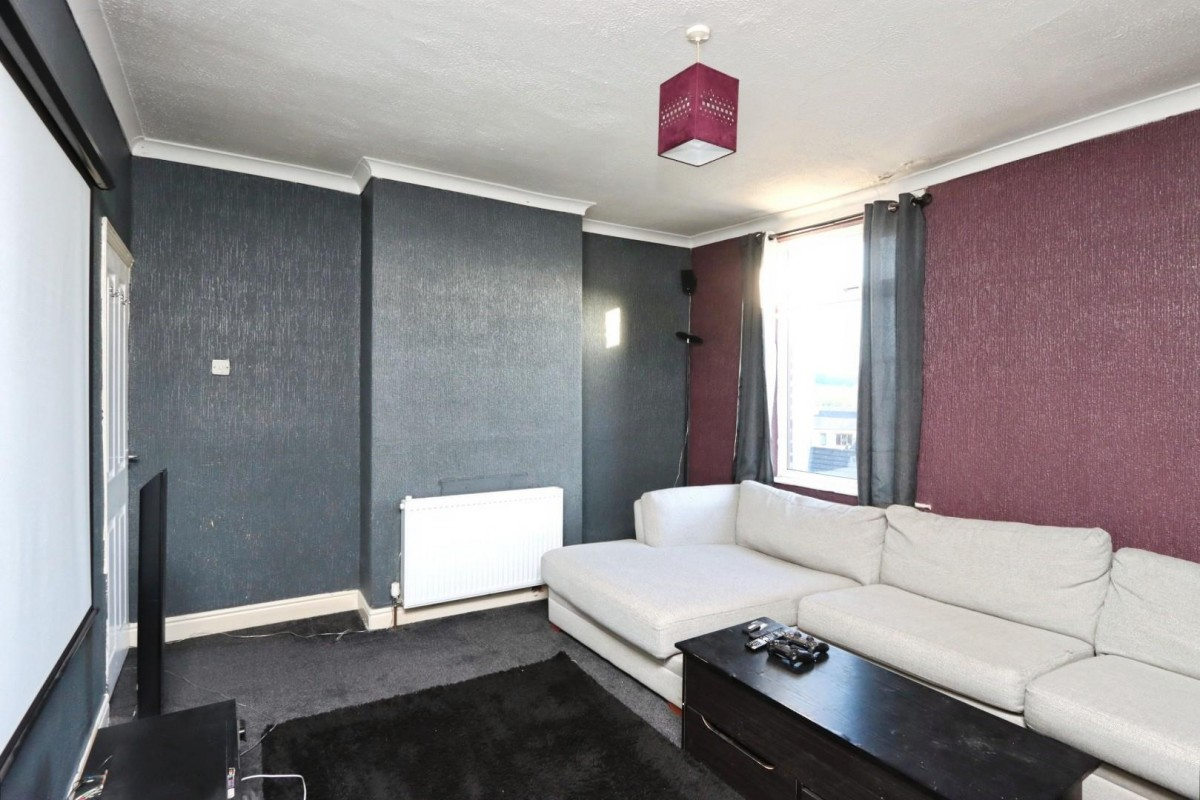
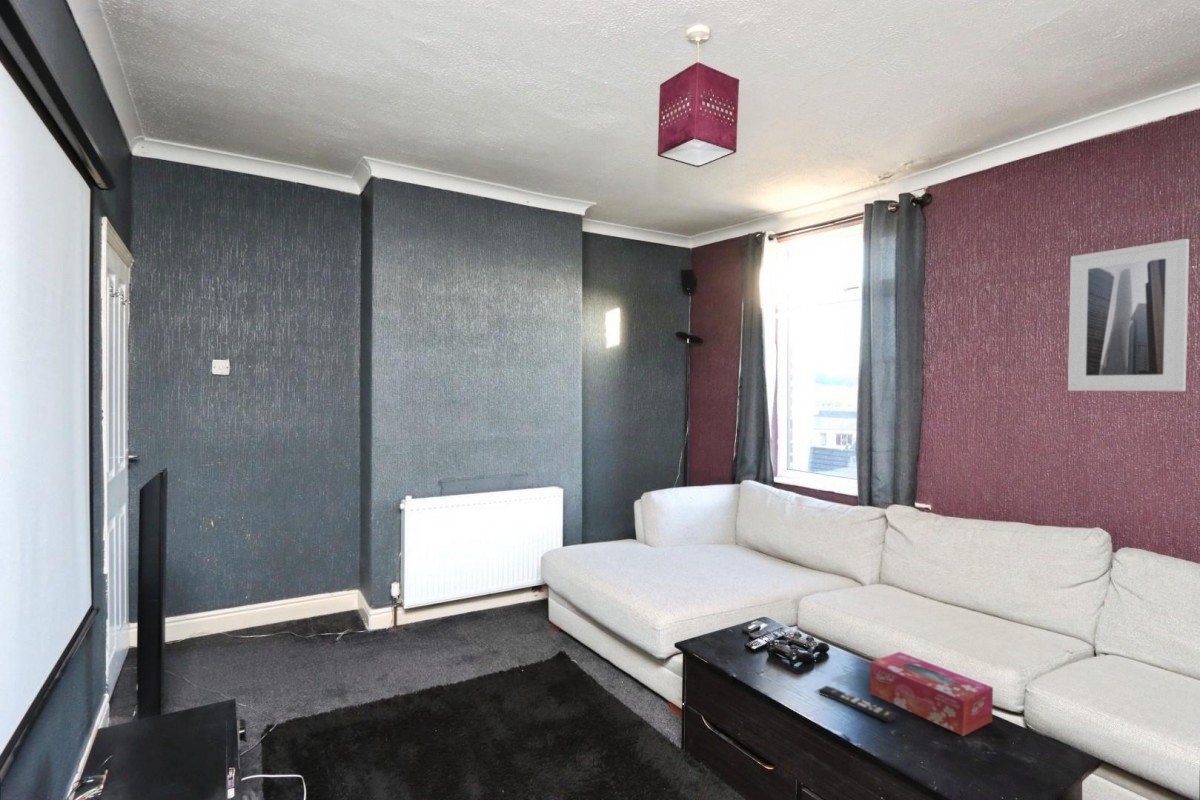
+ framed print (1124, 319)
+ tissue box (928, 690)
+ remote control (855, 703)
